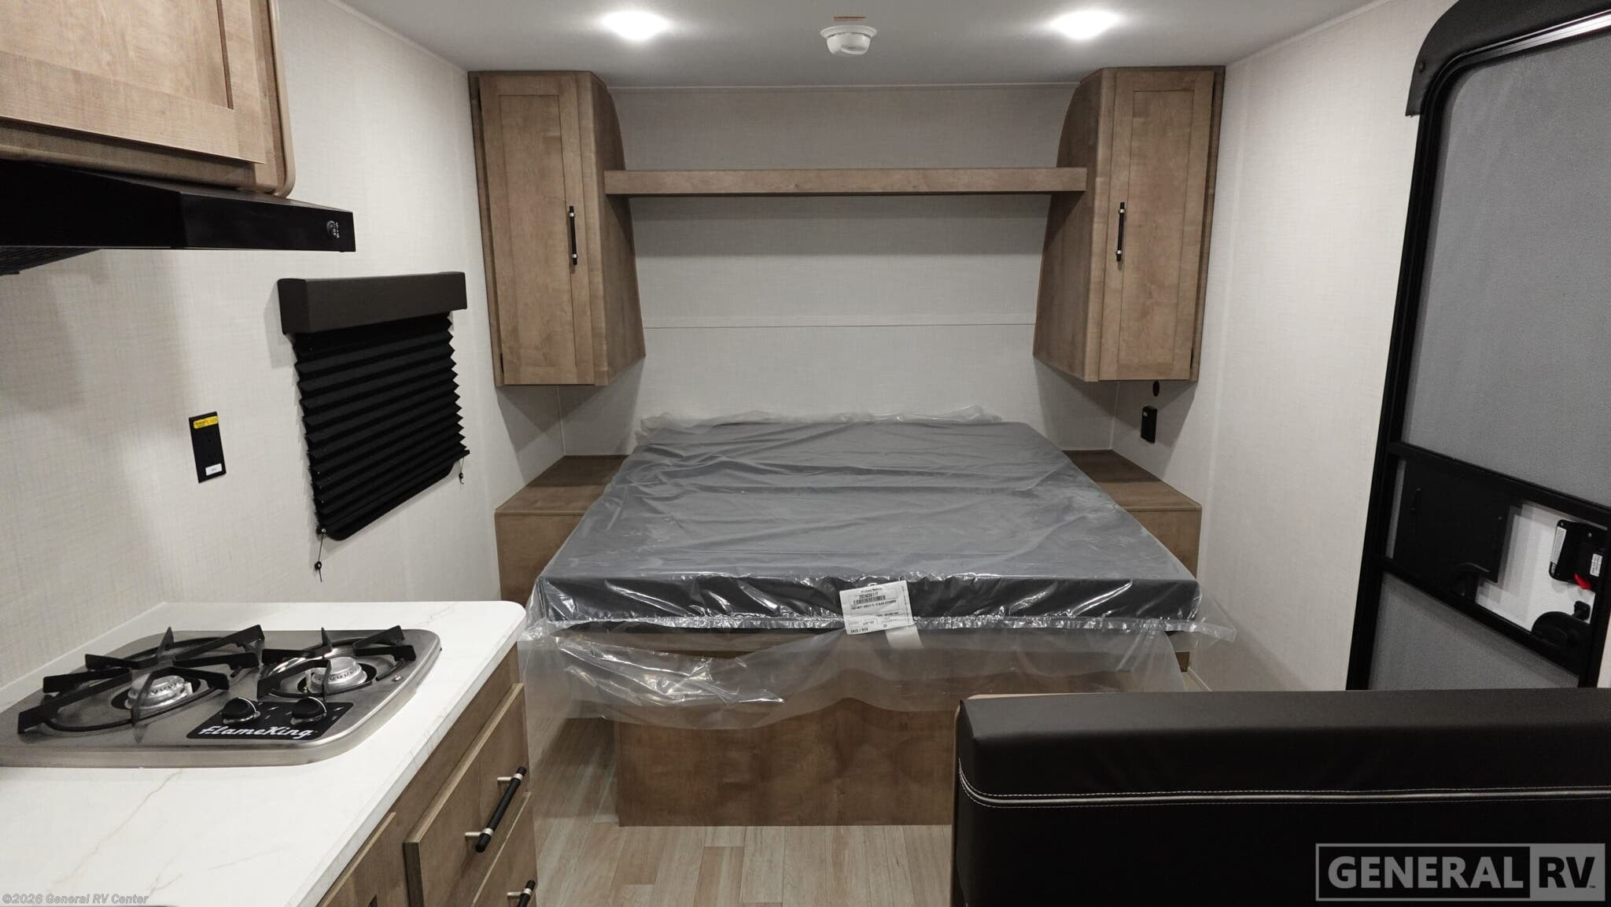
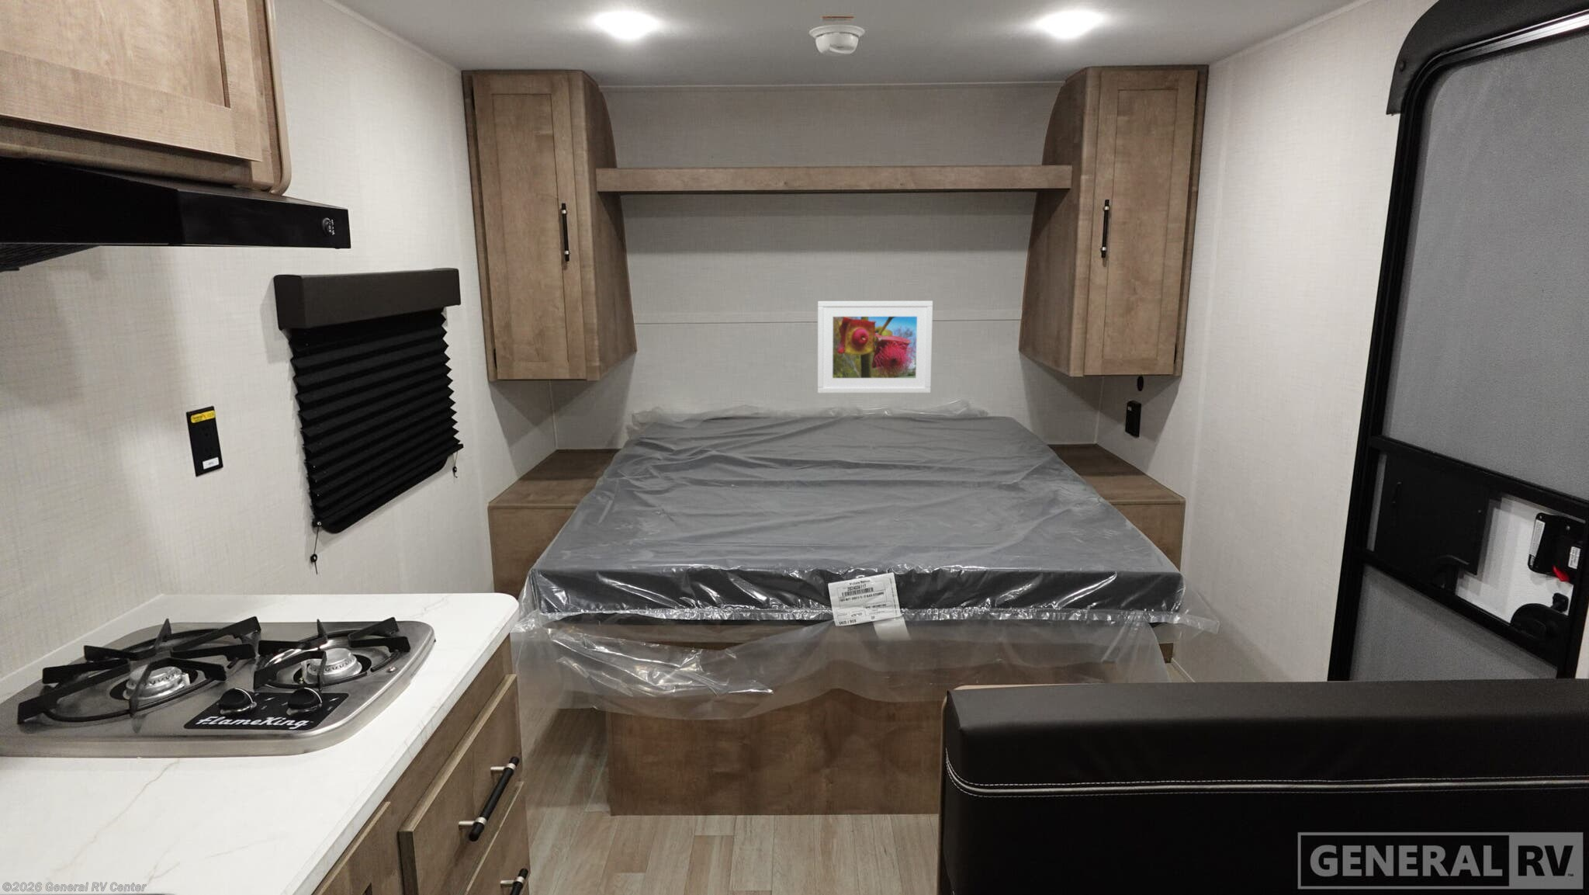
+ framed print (874, 347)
